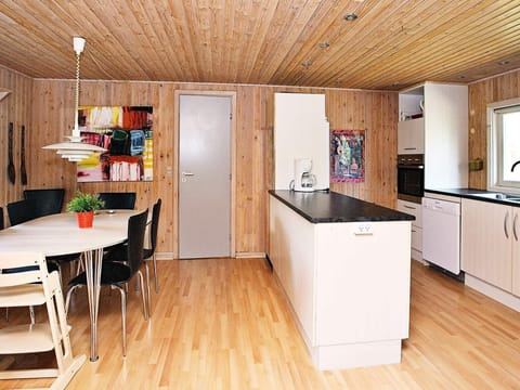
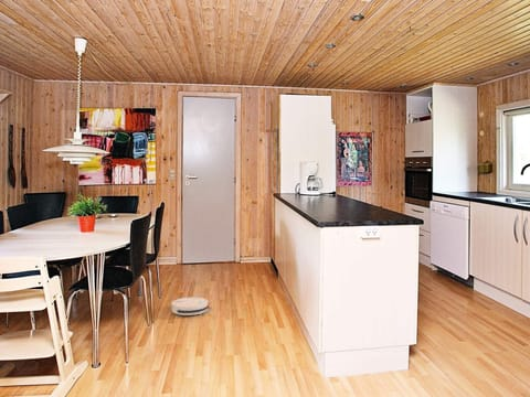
+ robot vacuum (191, 305)
